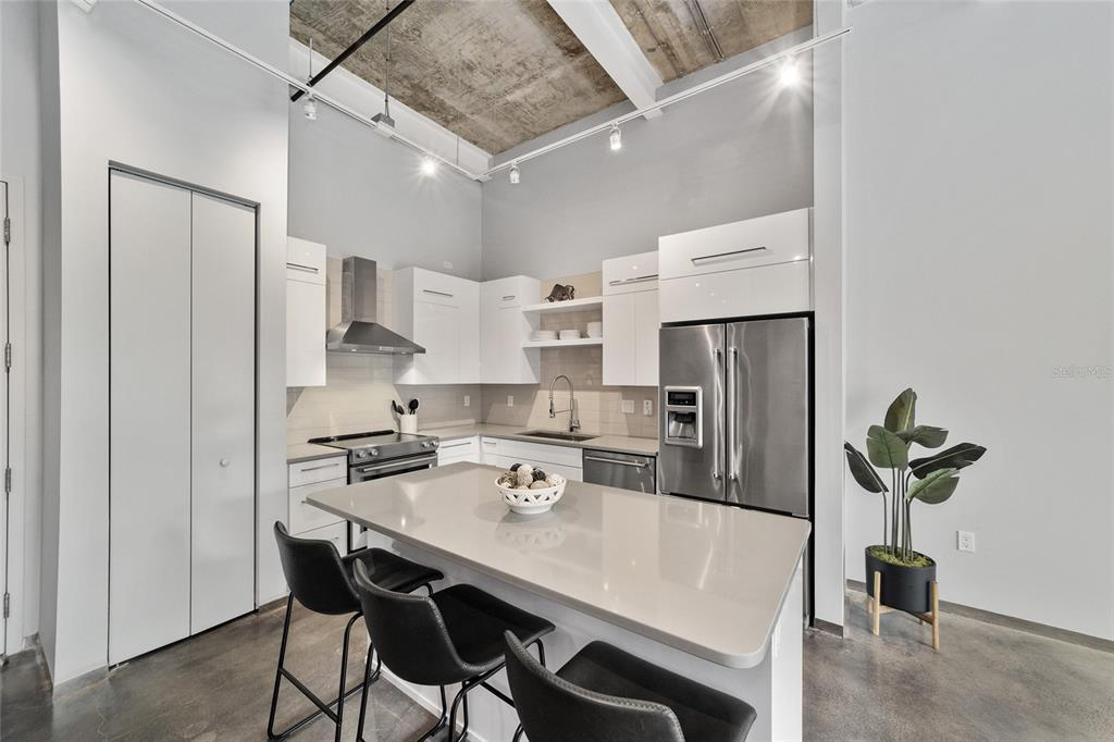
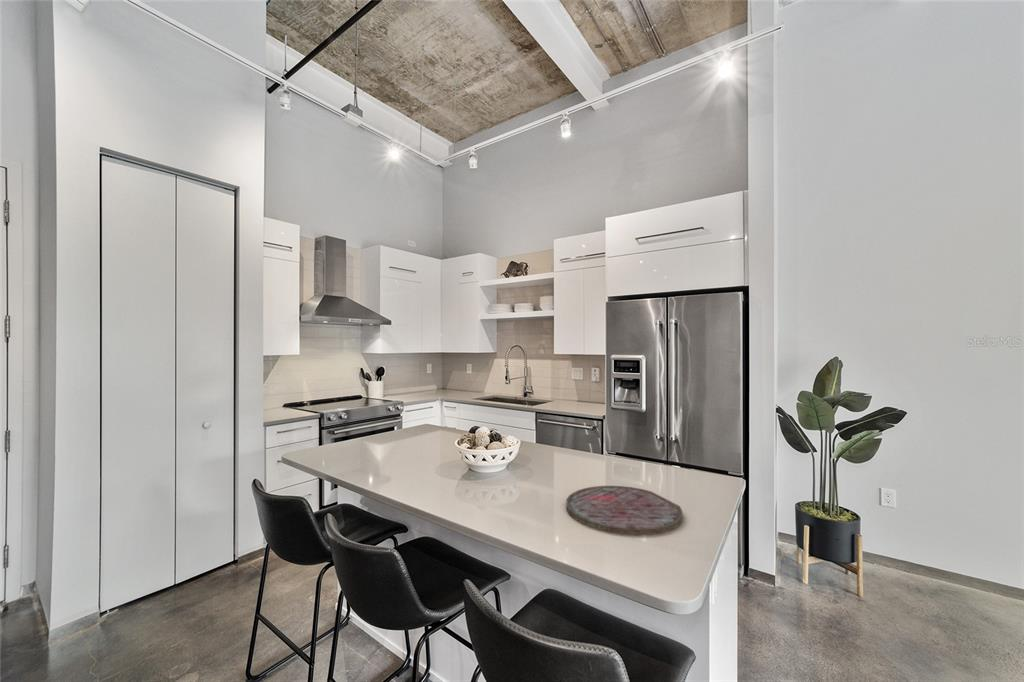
+ cutting board (622, 507)
